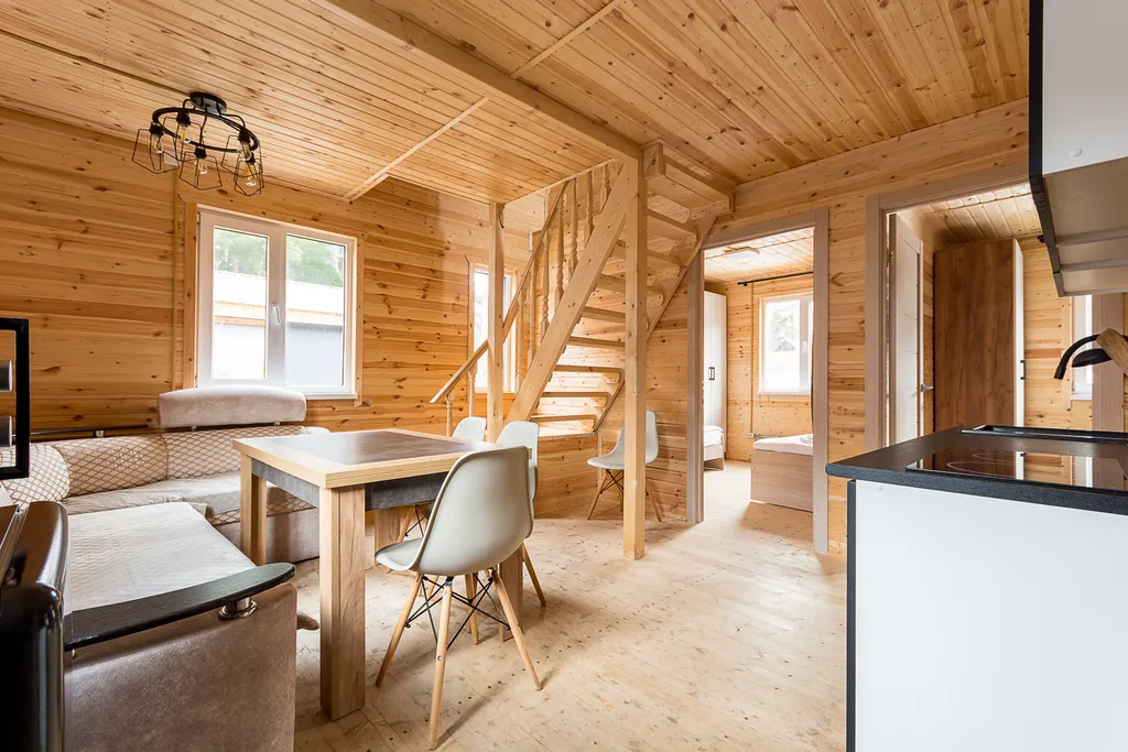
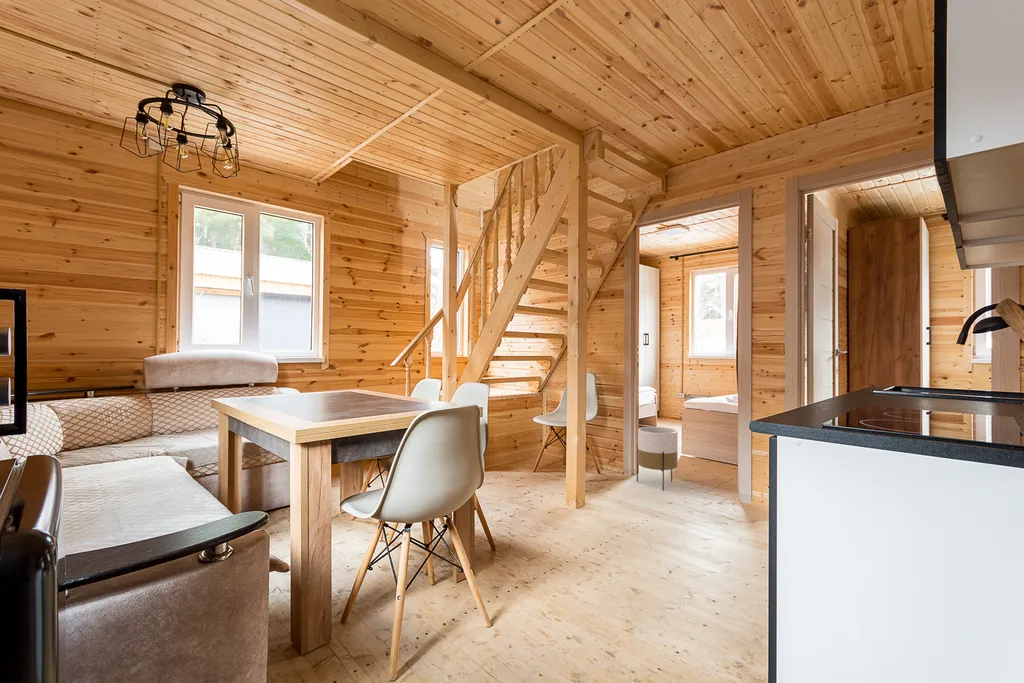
+ planter (657, 456)
